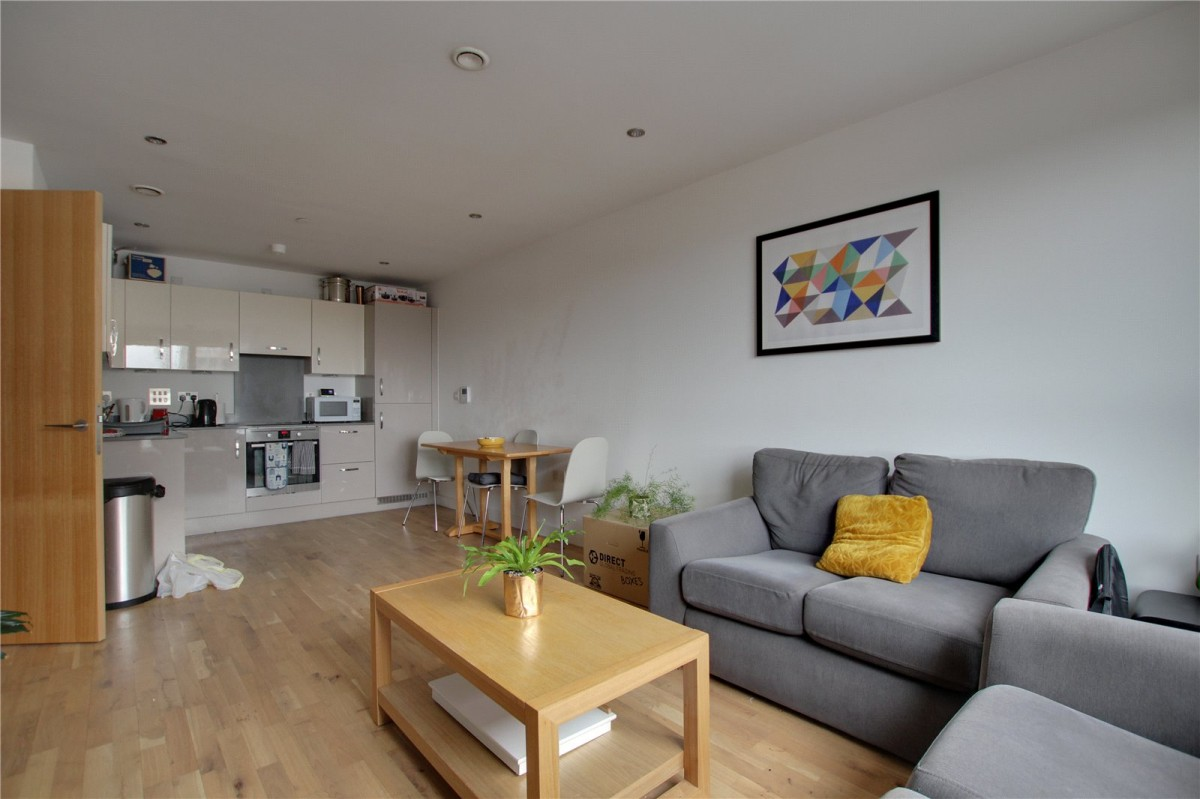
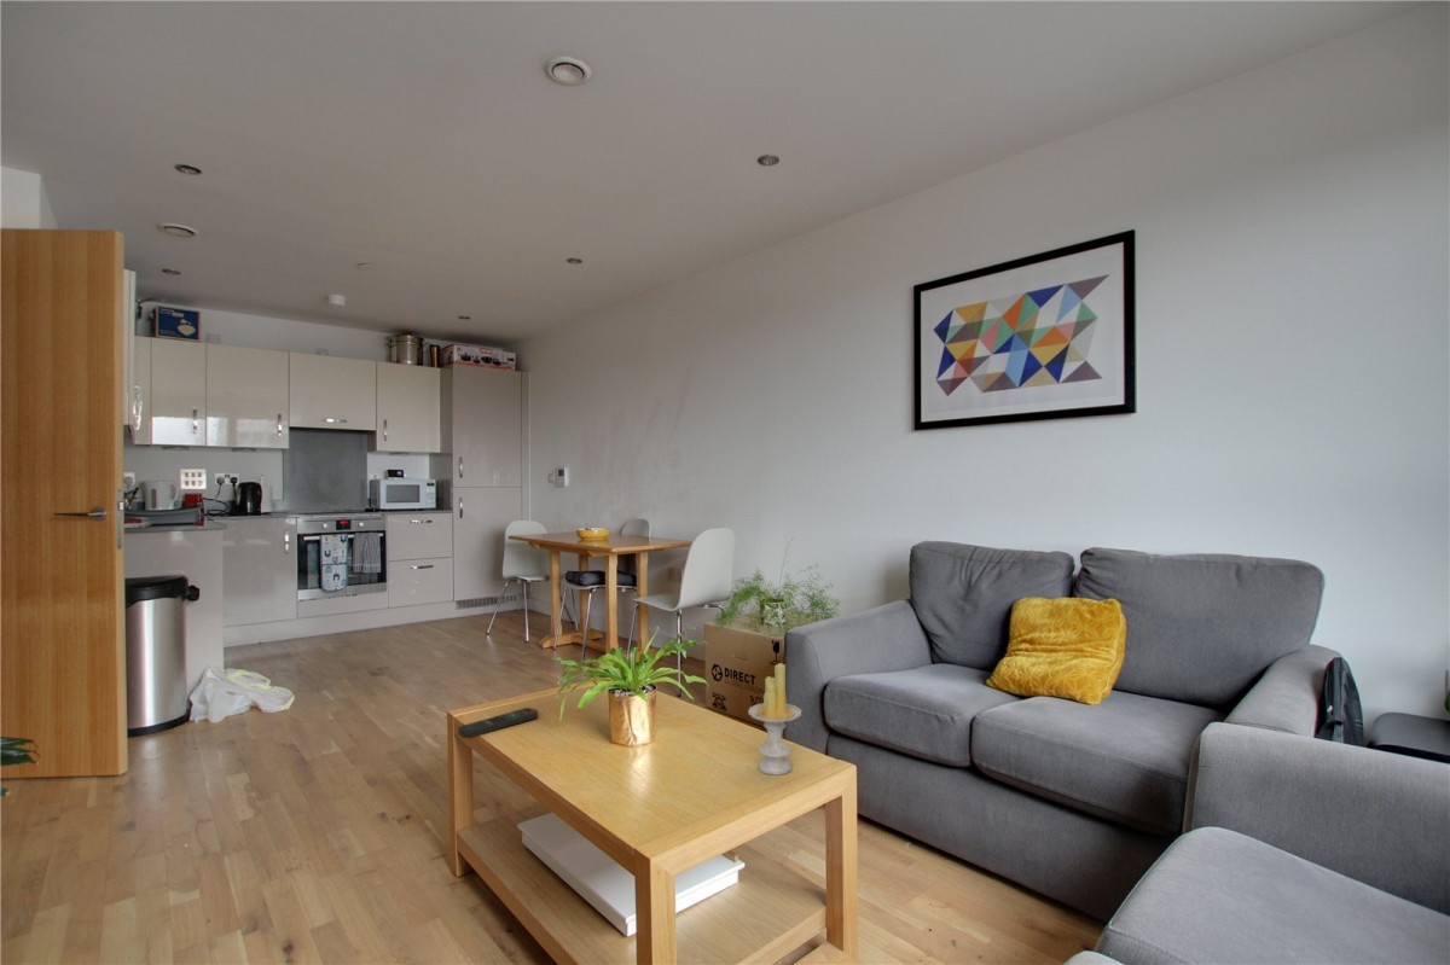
+ candle (775, 715)
+ remote control (499, 721)
